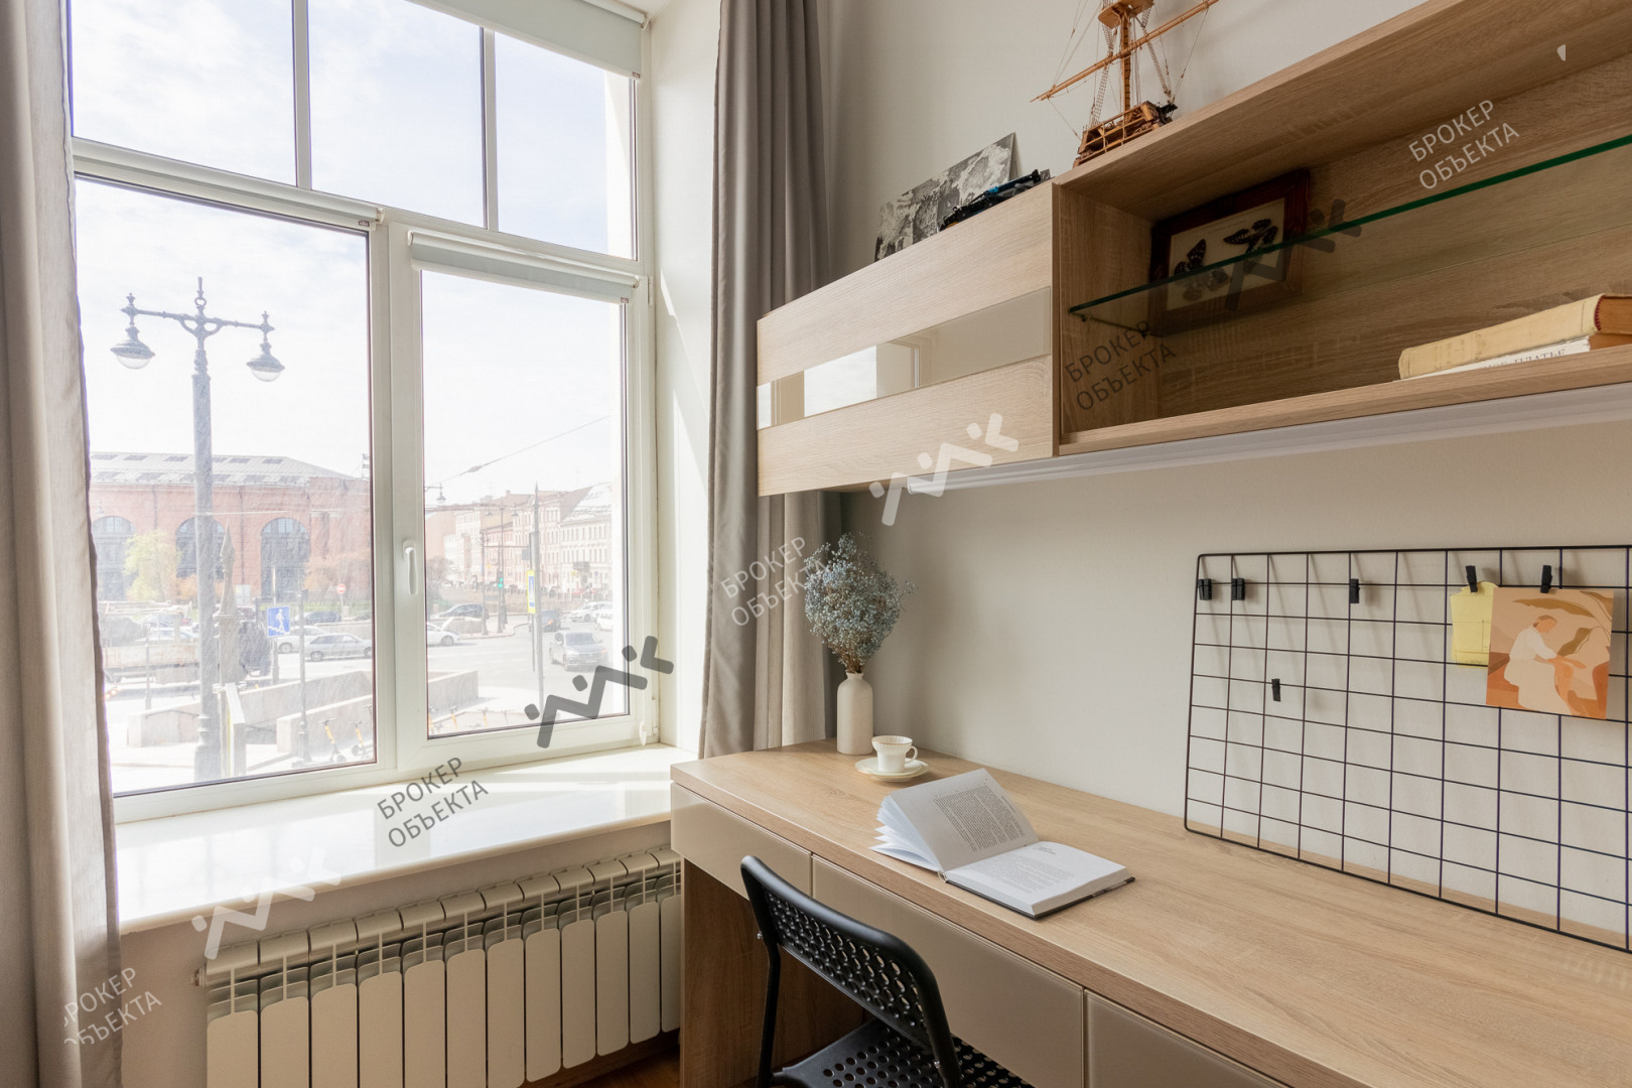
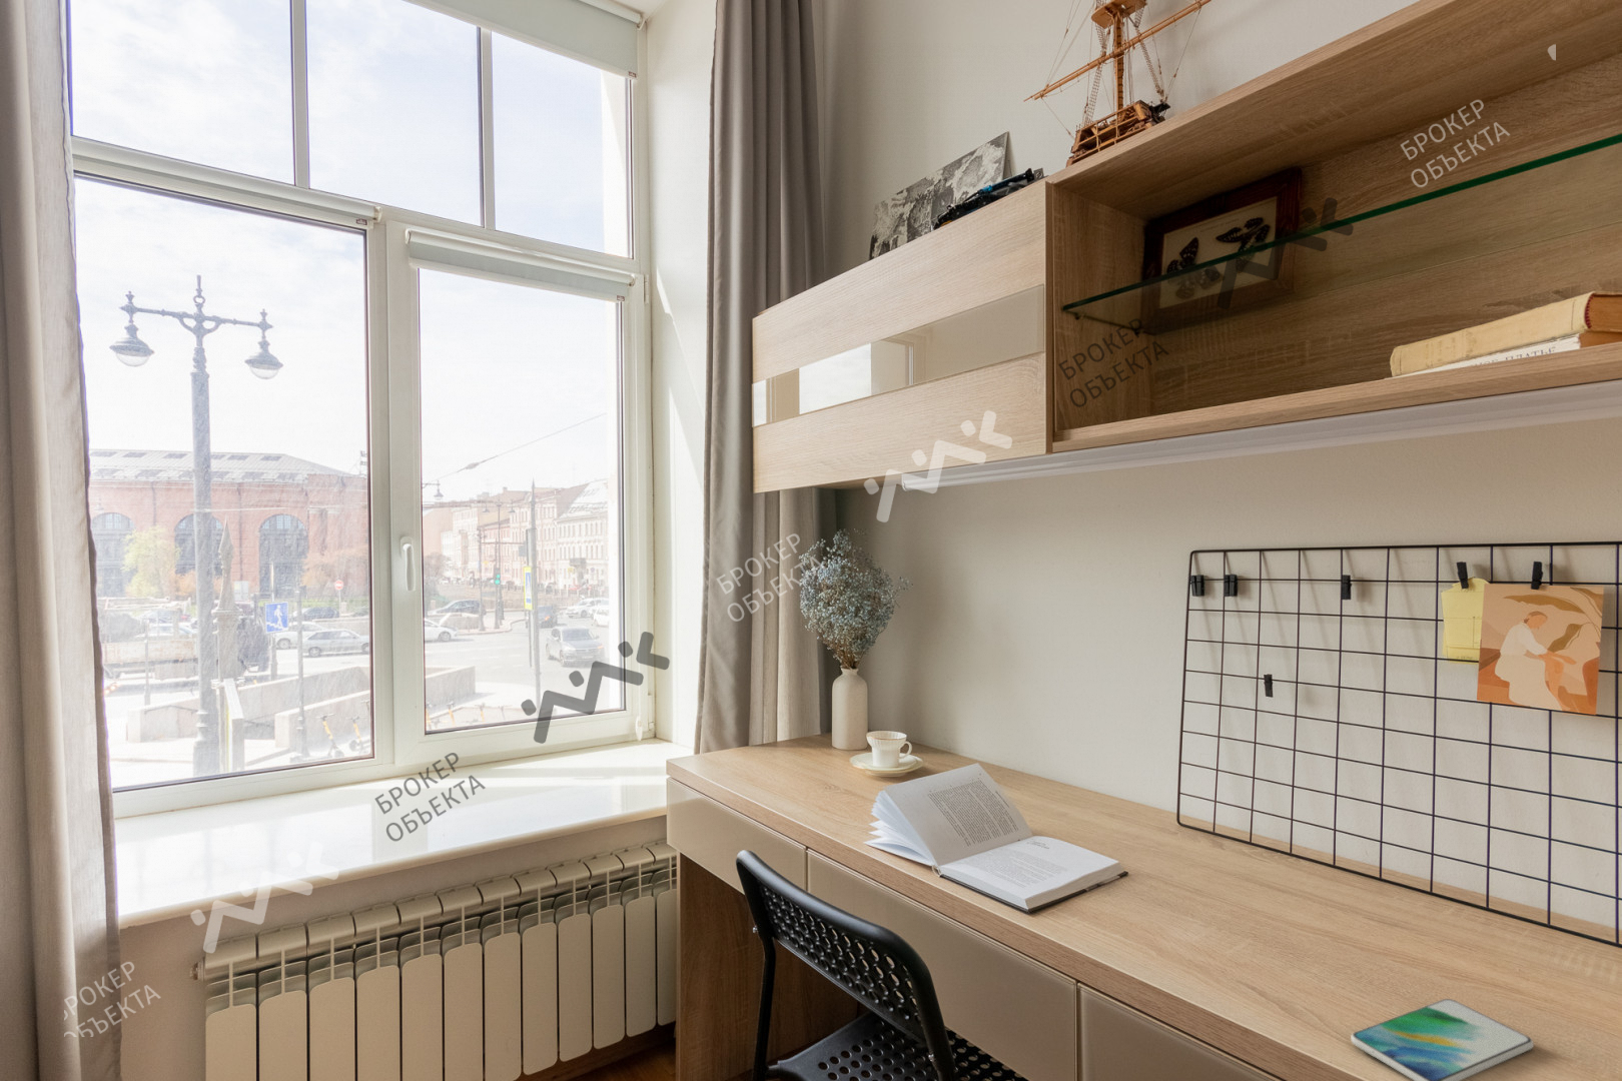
+ smartphone (1441, 1040)
